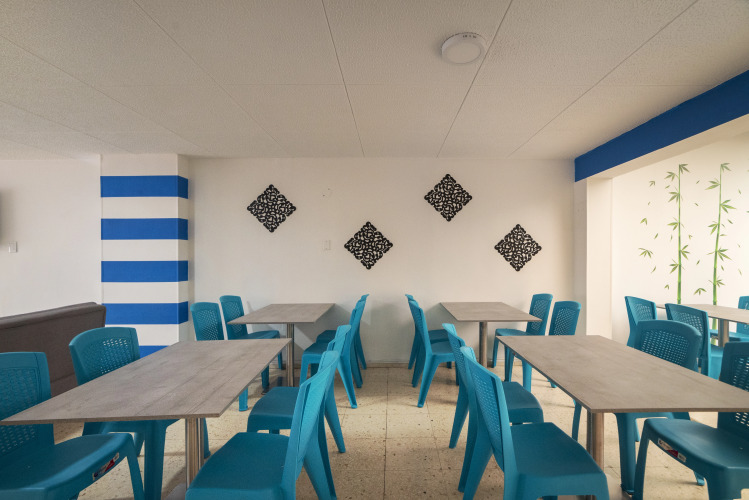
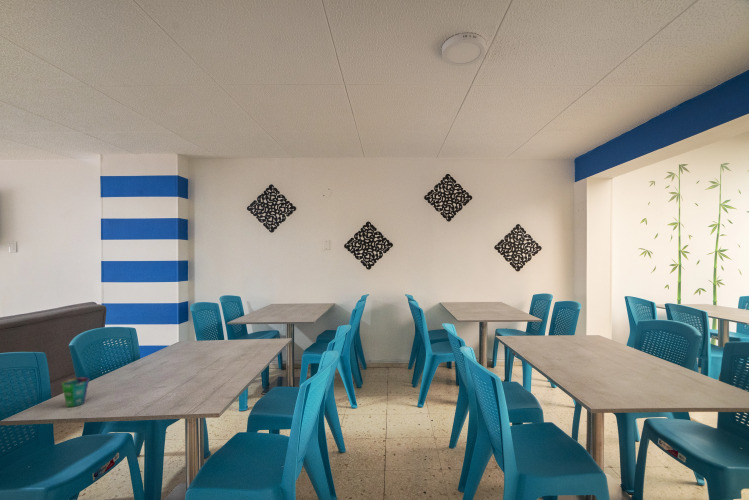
+ cup (77, 391)
